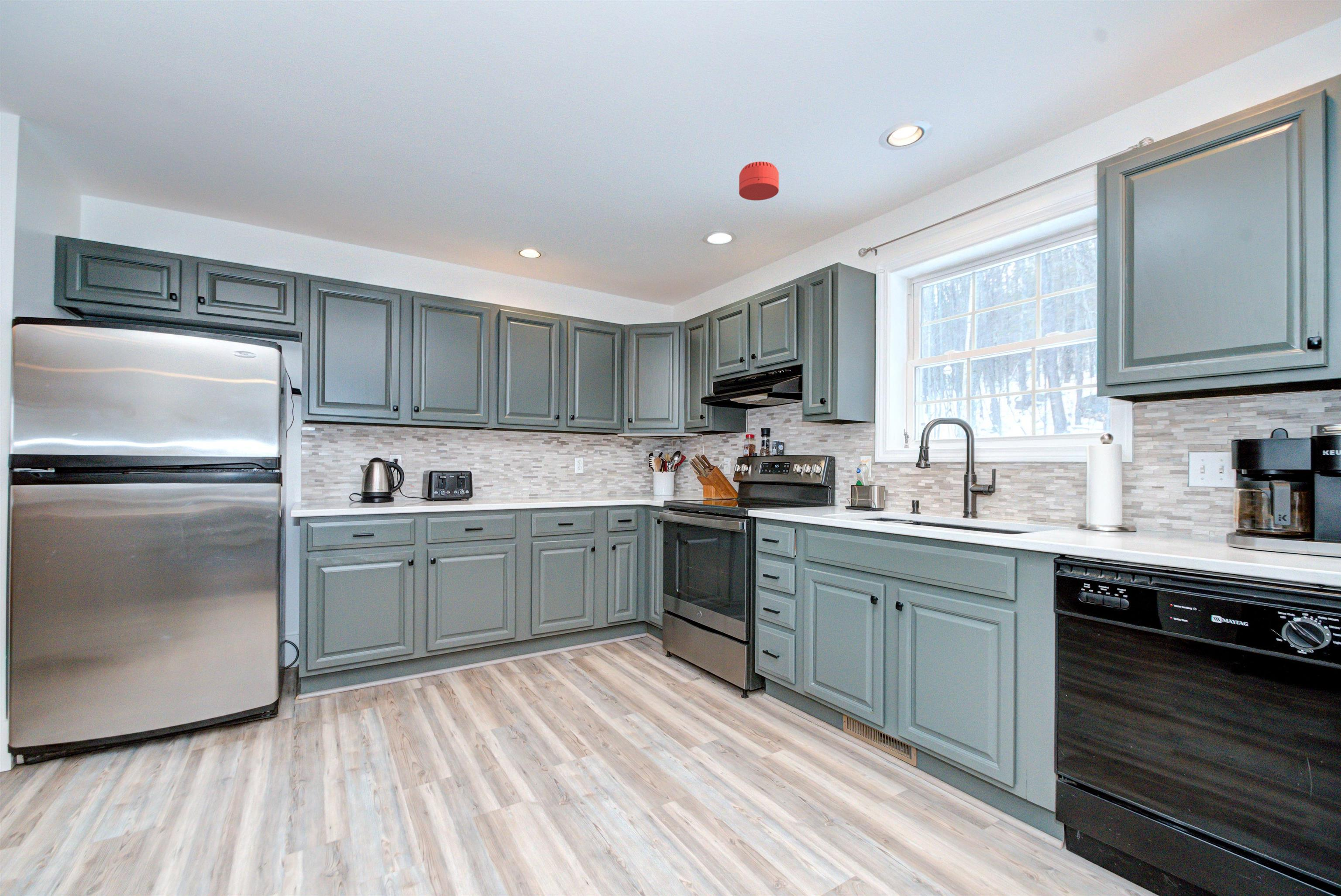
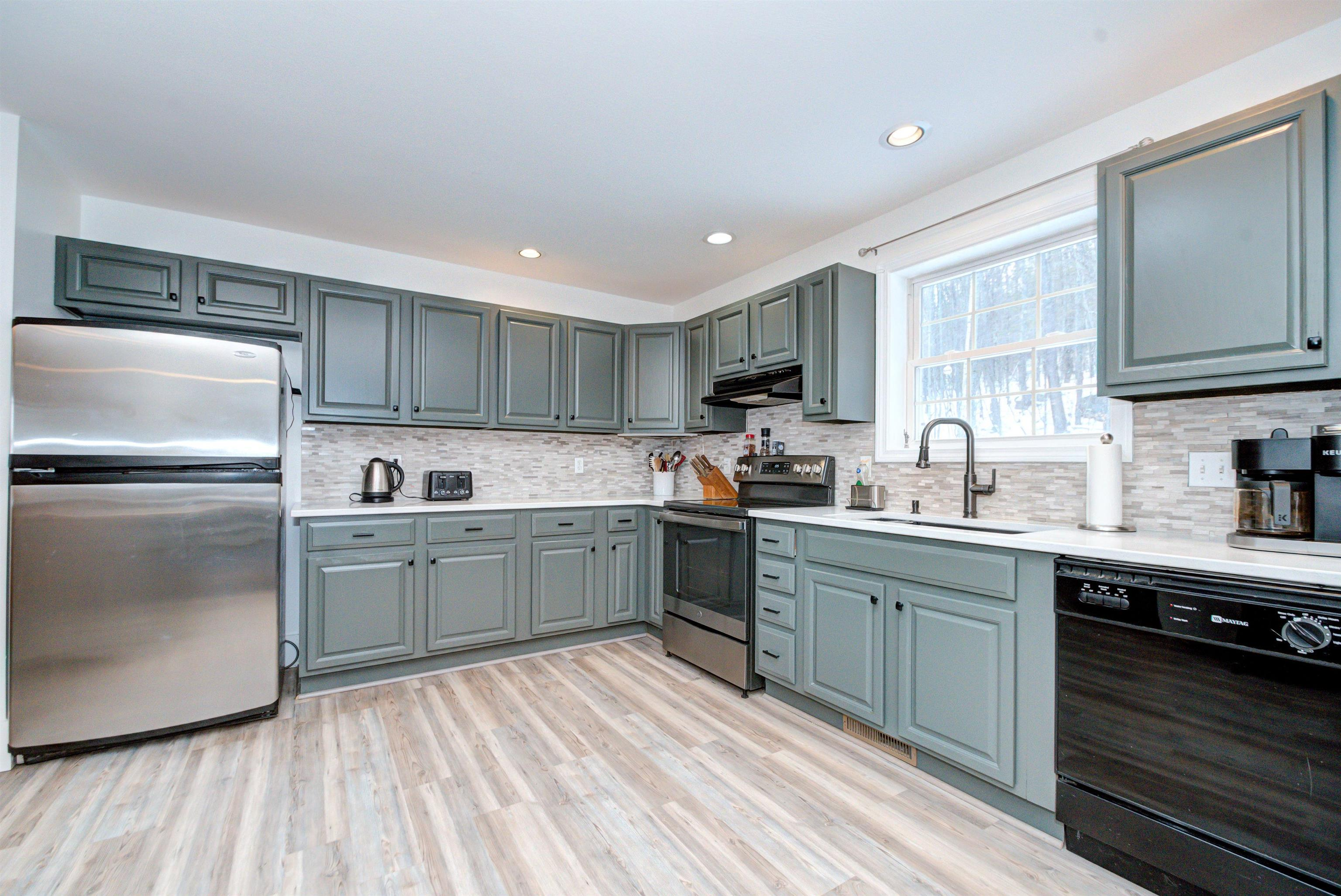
- smoke detector (759, 180)
